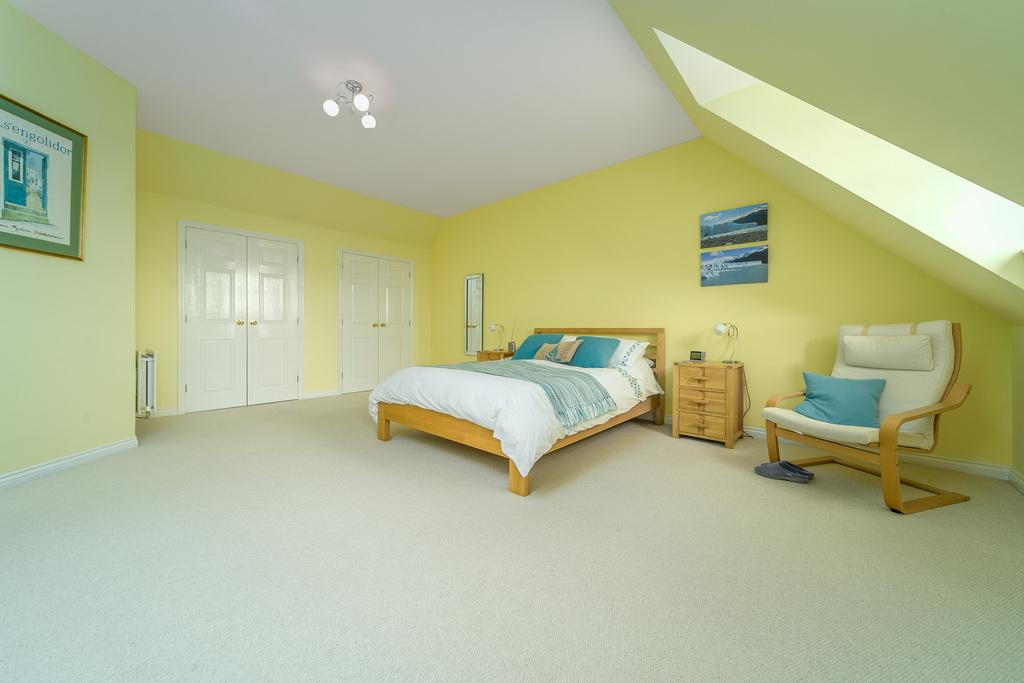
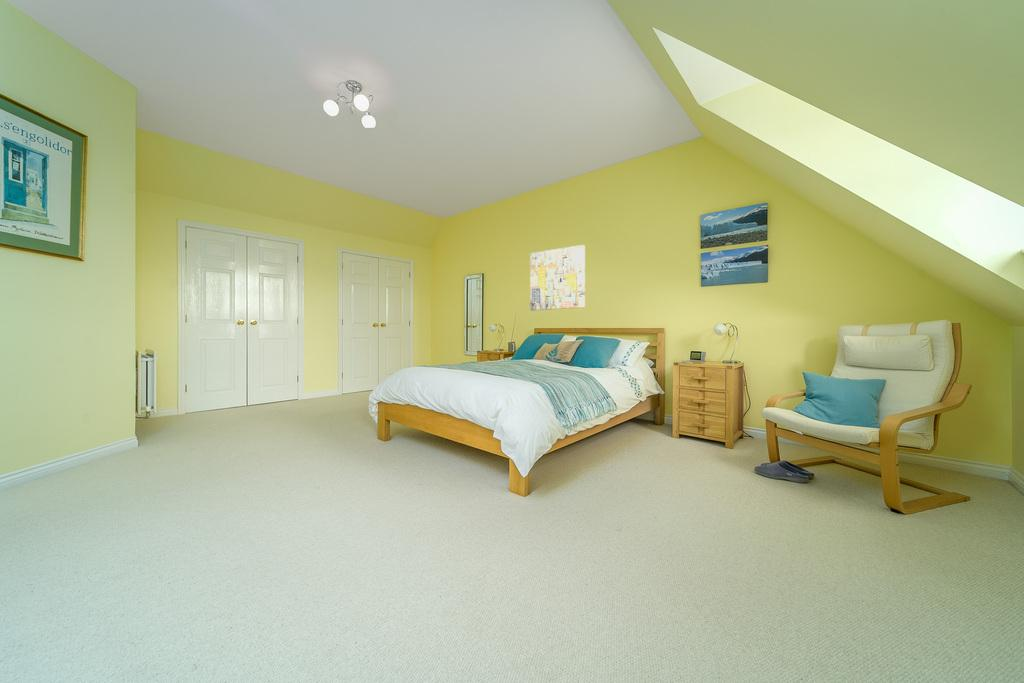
+ wall art (556, 279)
